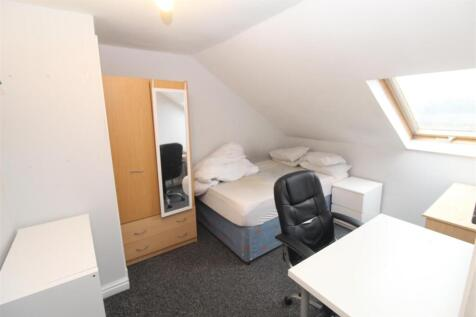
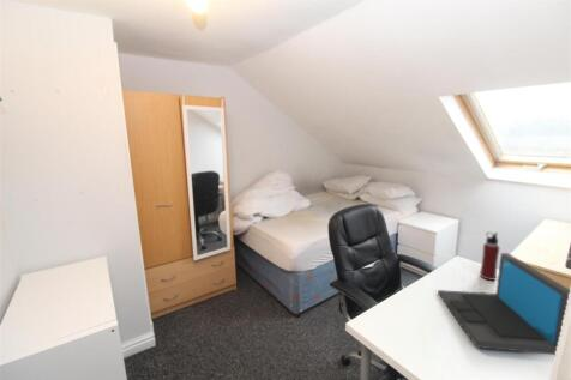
+ water bottle (489, 254)
+ laptop (494, 295)
